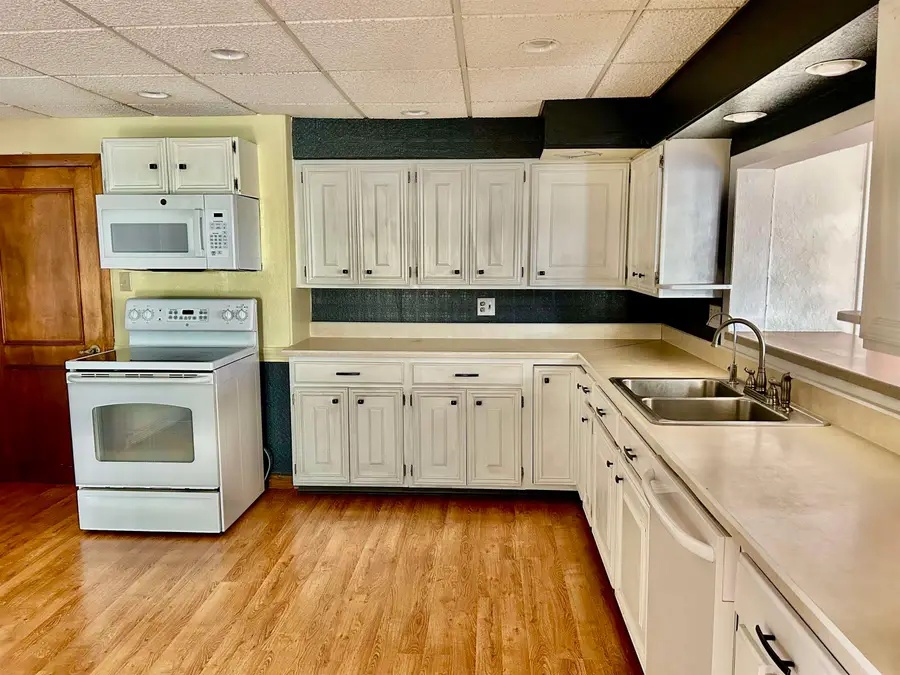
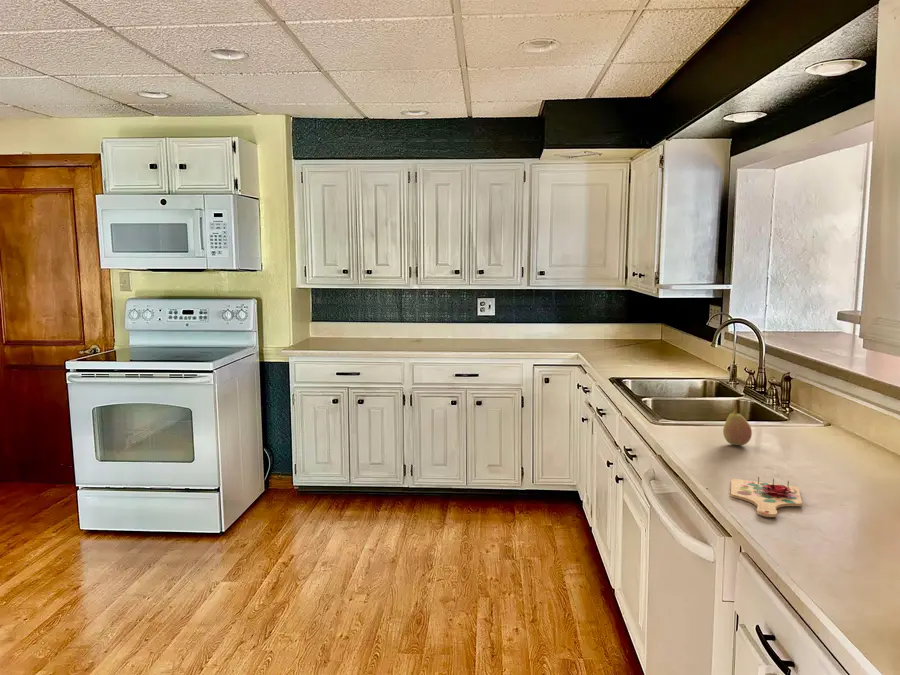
+ fruit (737, 424)
+ cutting board (765, 494)
